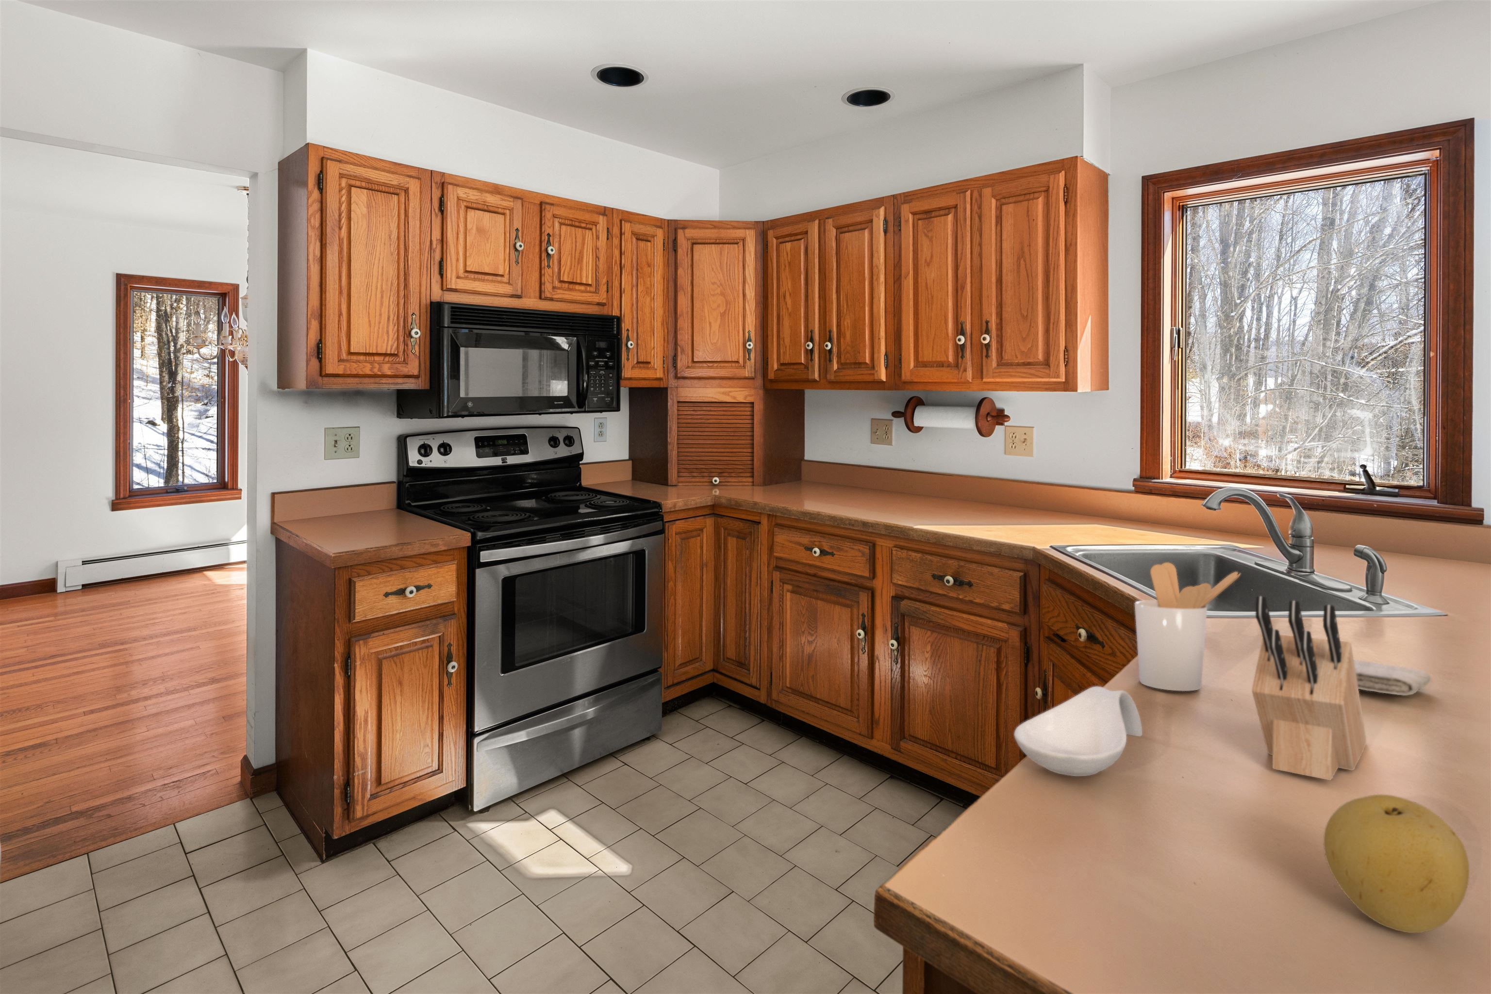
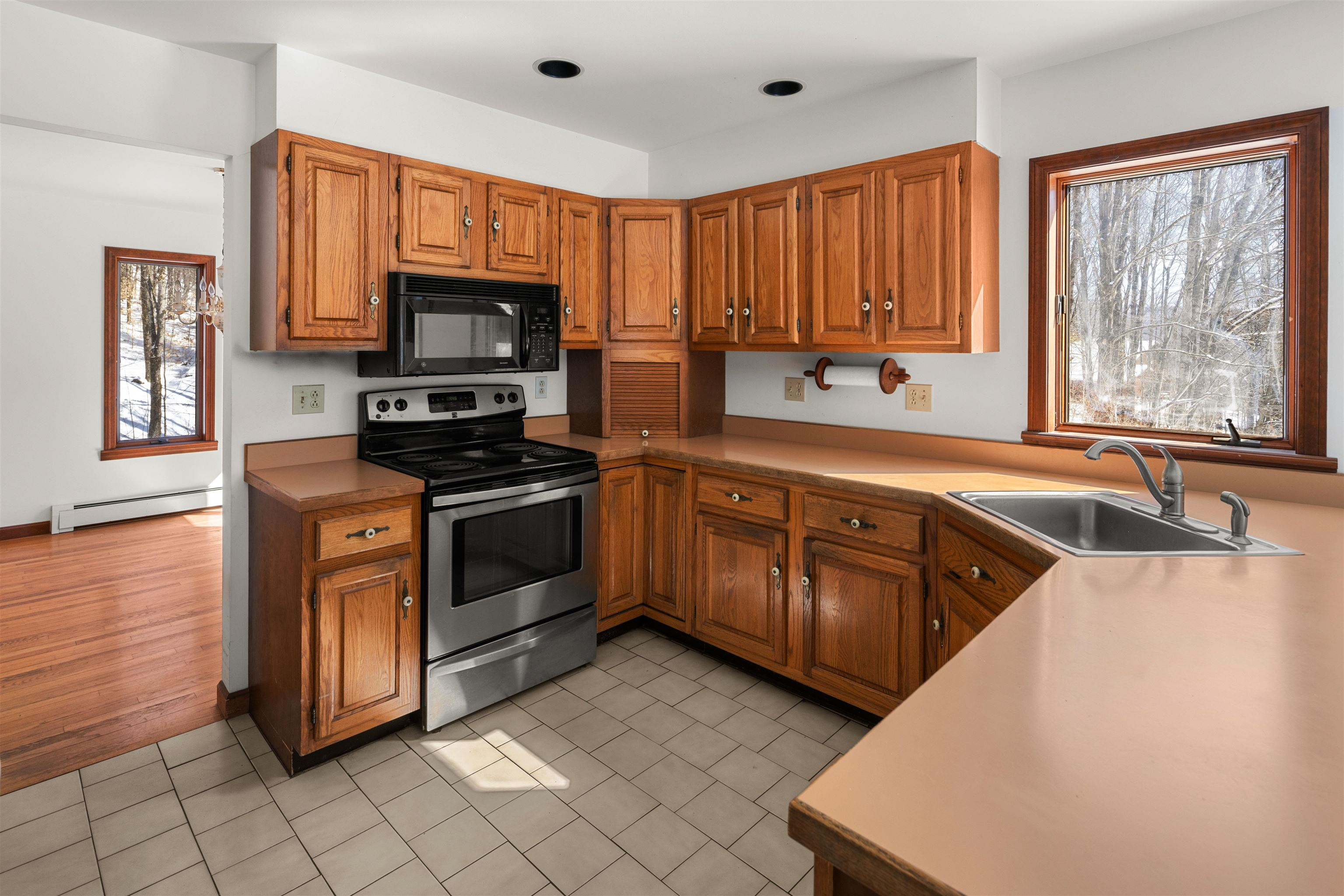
- spoon rest (1087, 727)
- fruit (1392, 861)
- washcloth (1356, 669)
- knife block (1309, 677)
- utensil holder (1188, 626)
